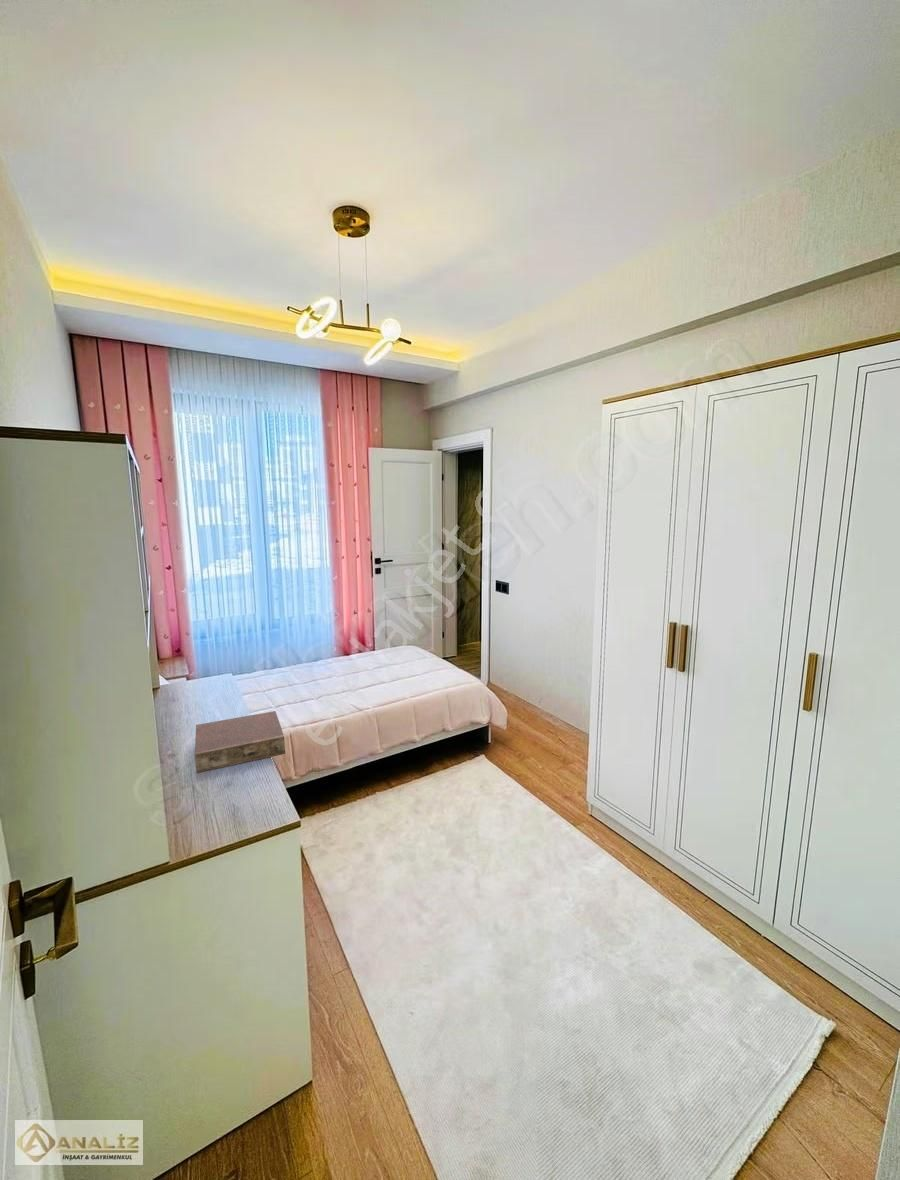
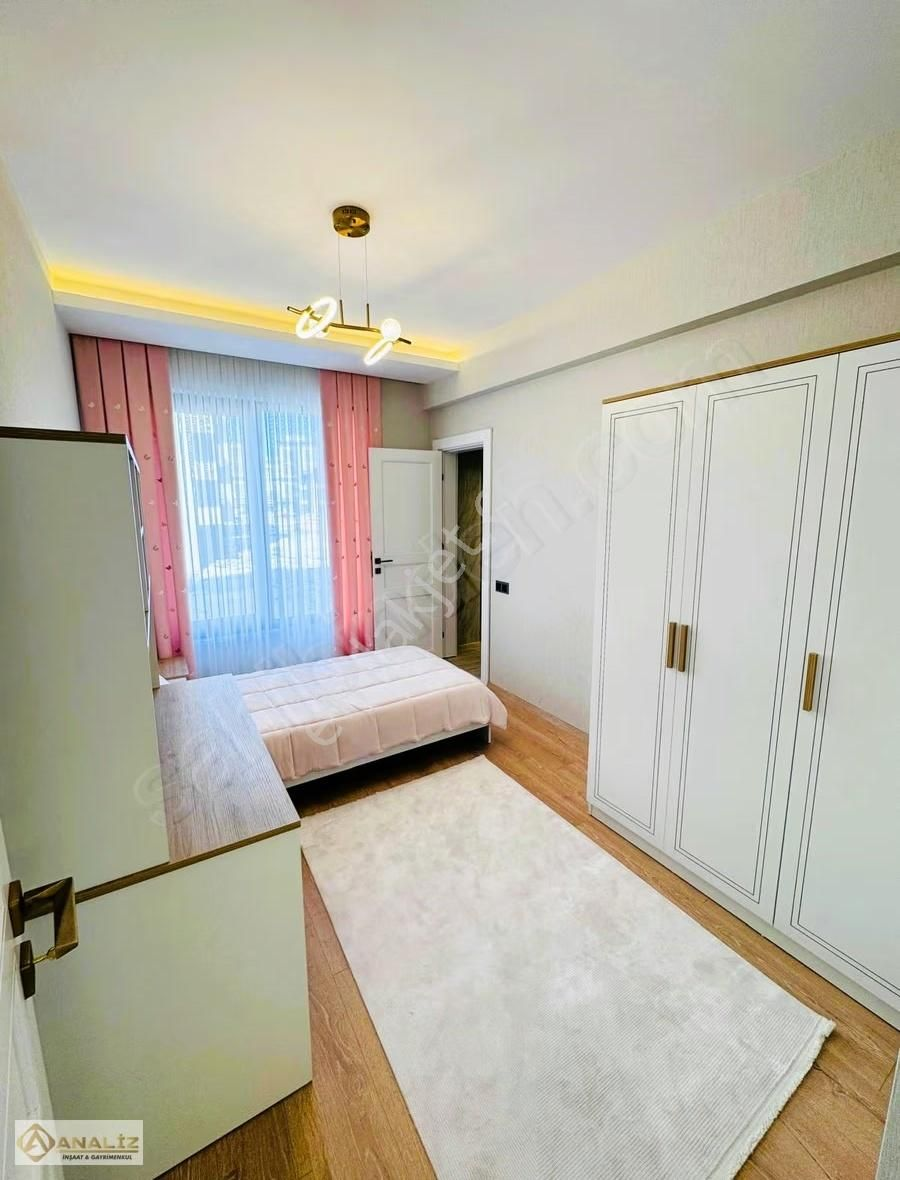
- book (239, 739)
